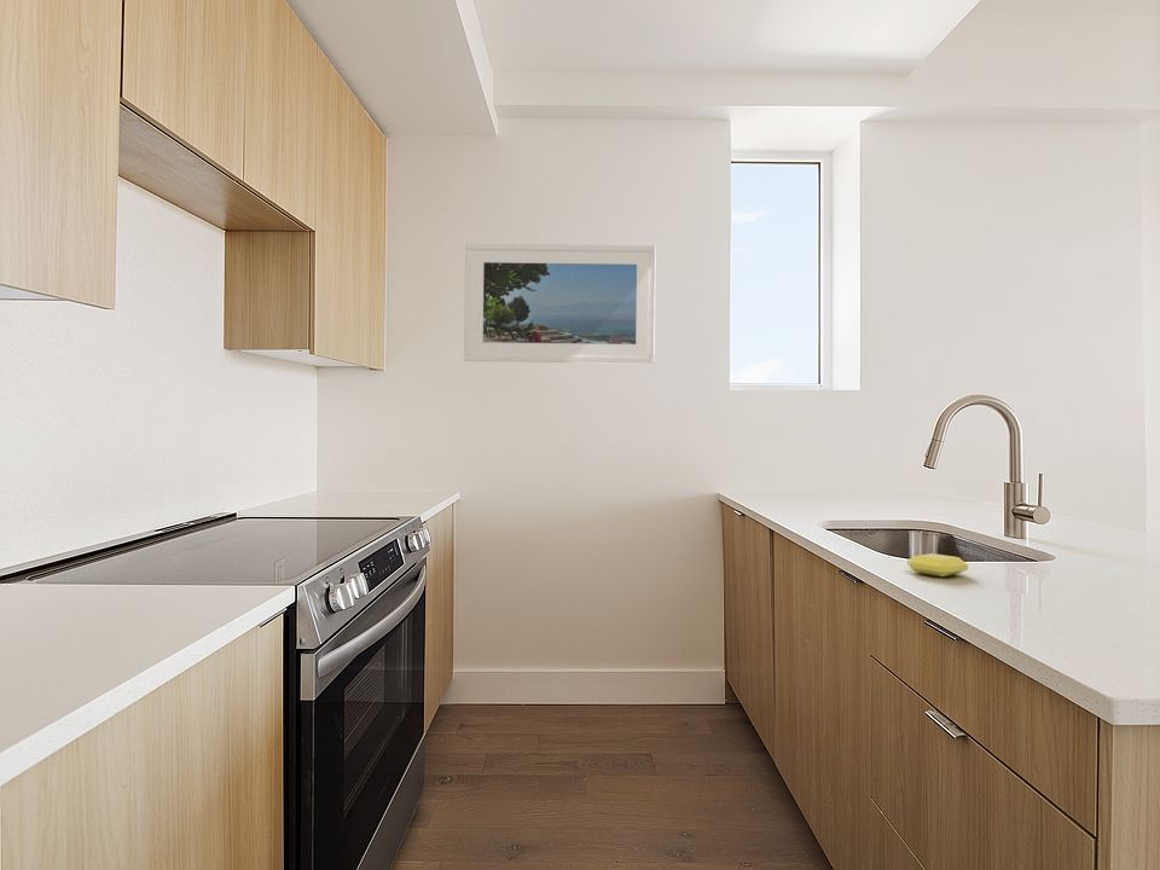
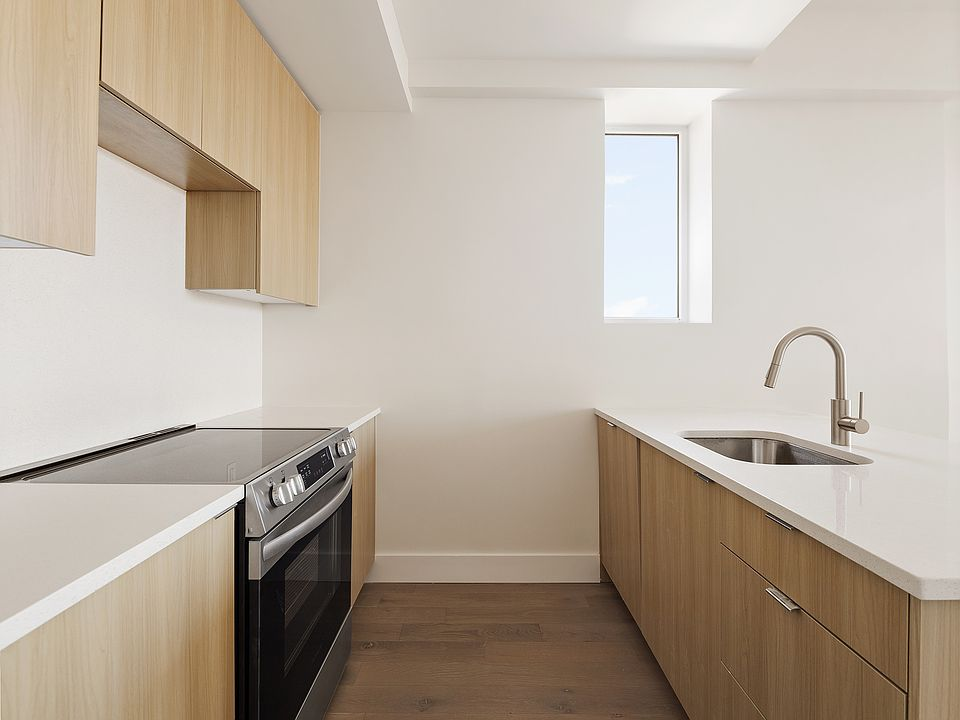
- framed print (559, 303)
- soap bar (936, 564)
